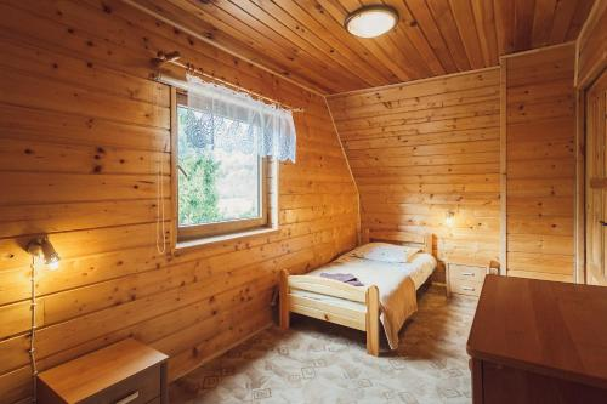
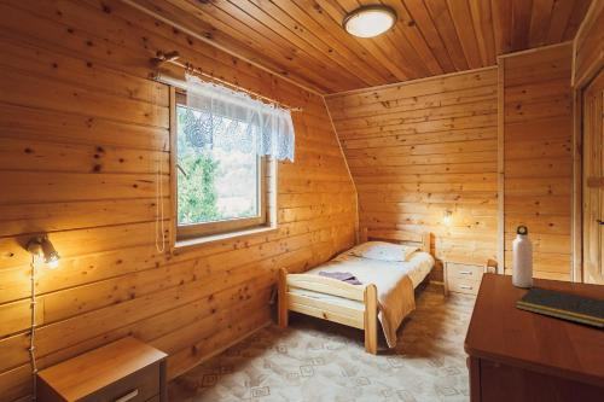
+ water bottle (522, 255)
+ notepad (563, 304)
